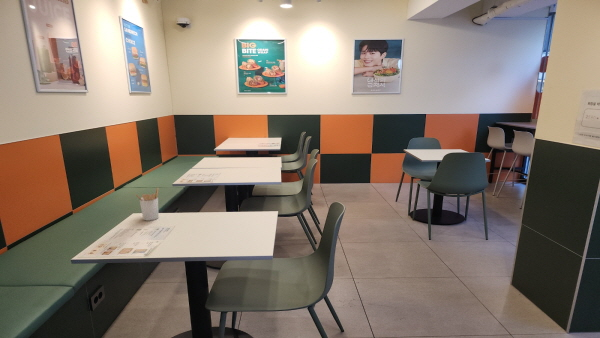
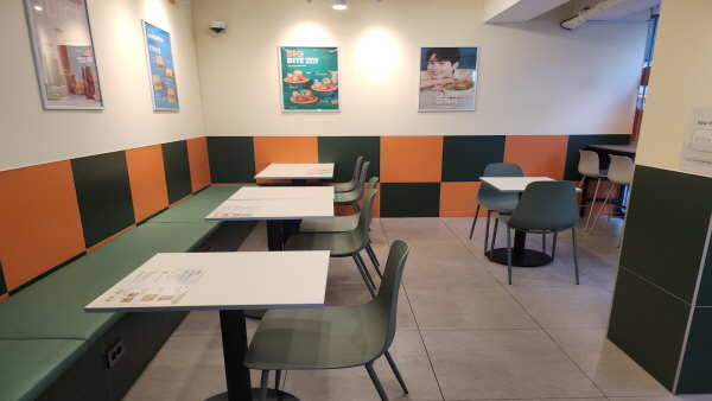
- utensil holder (149, 204)
